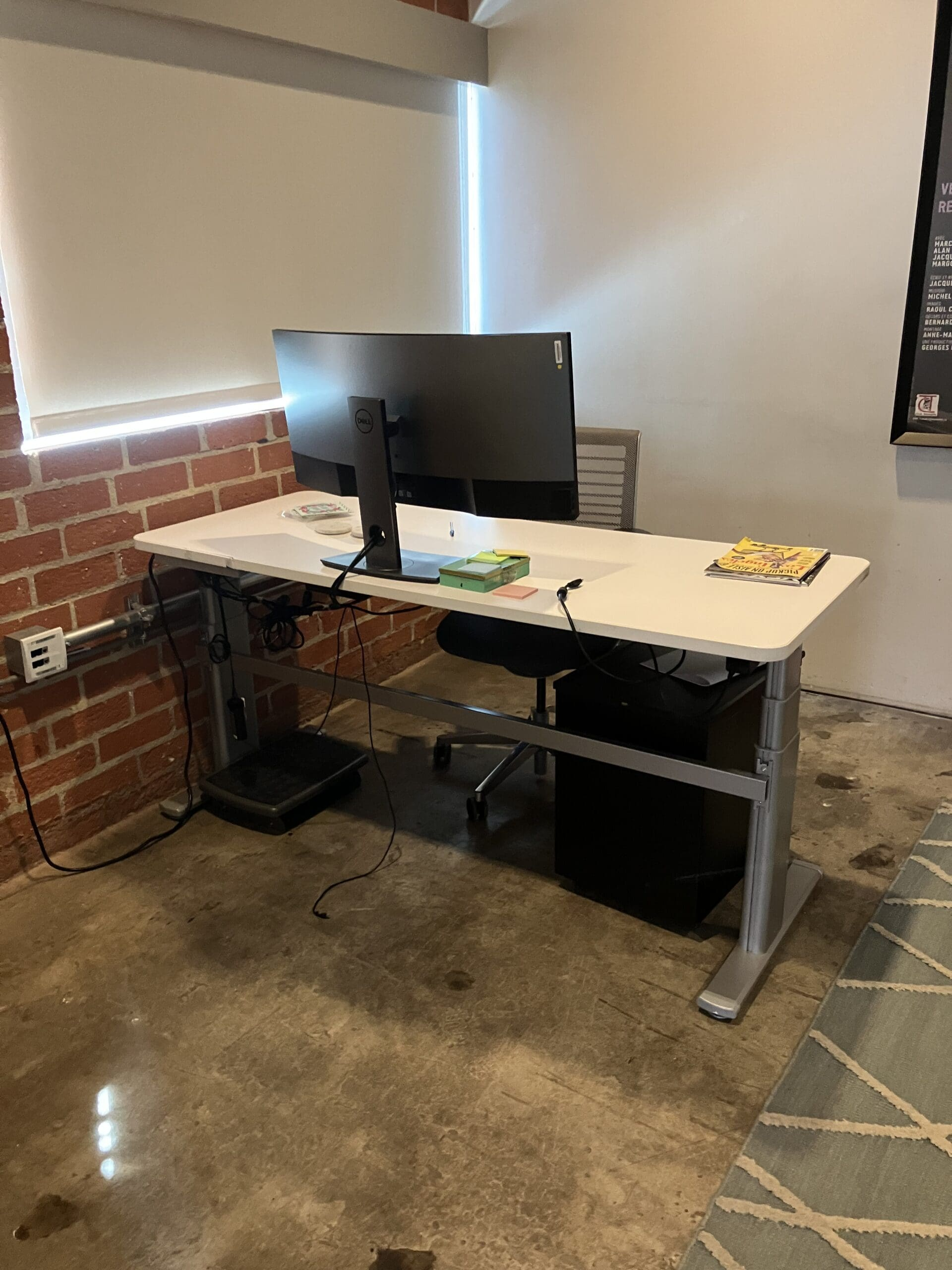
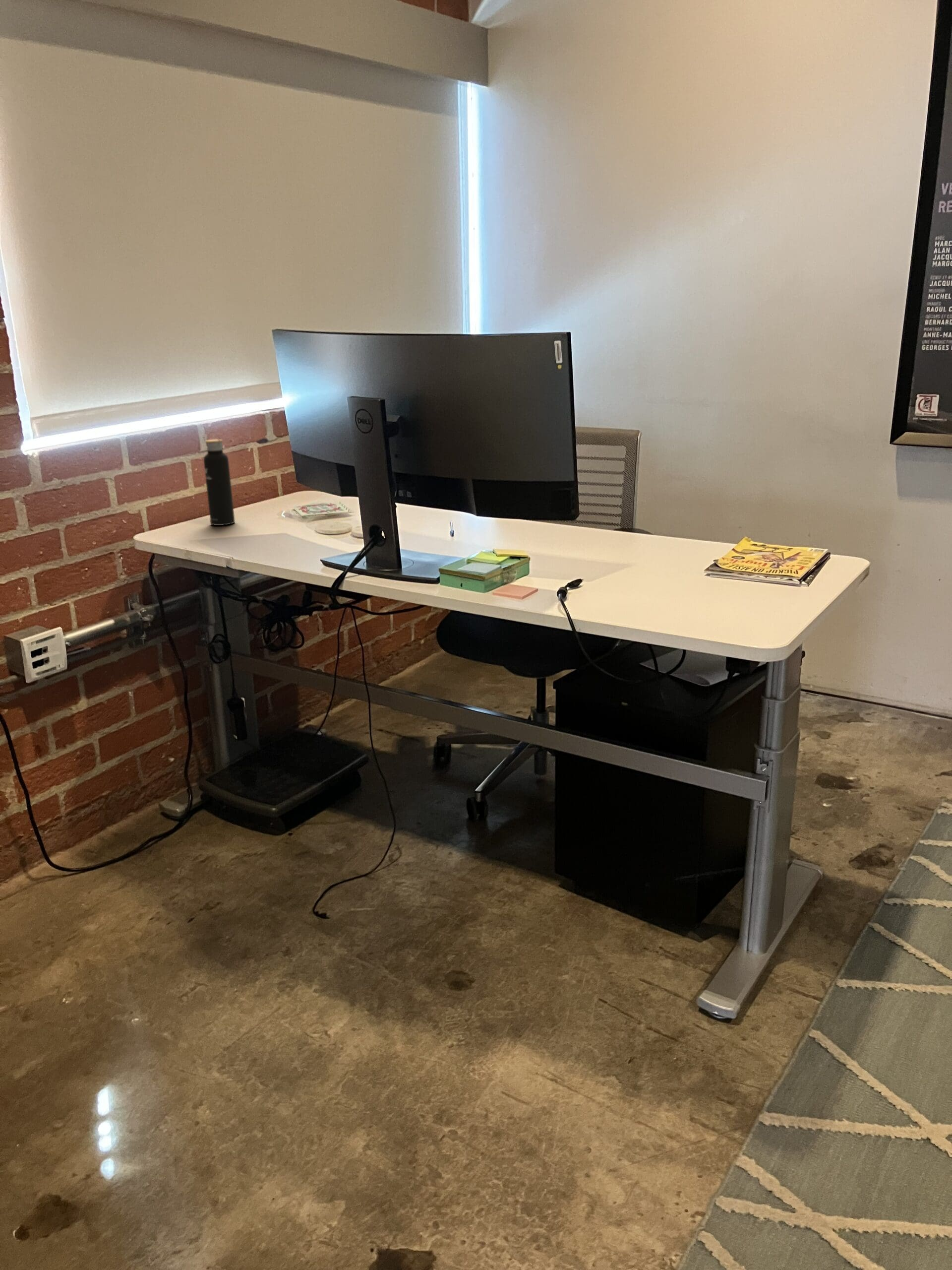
+ water bottle (218, 478)
